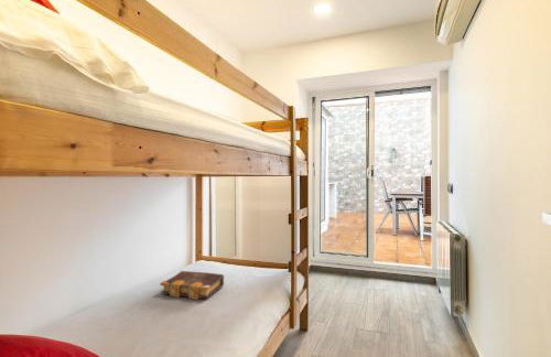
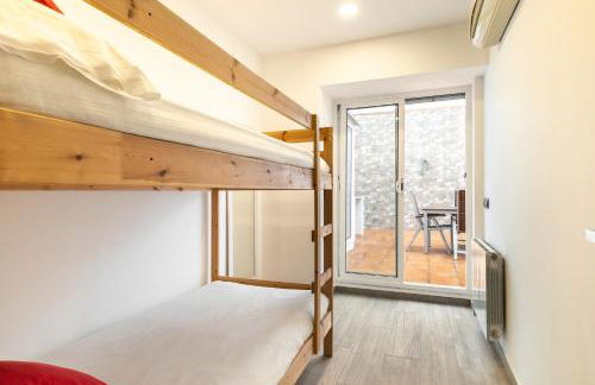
- book (193, 283)
